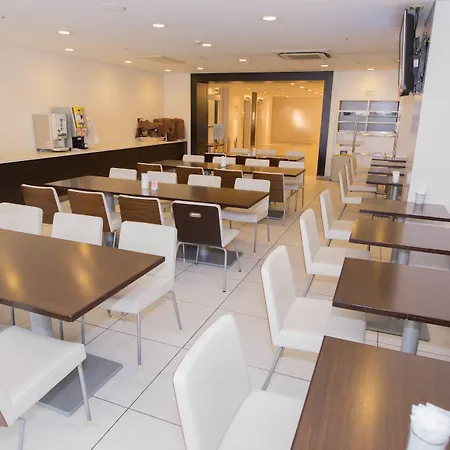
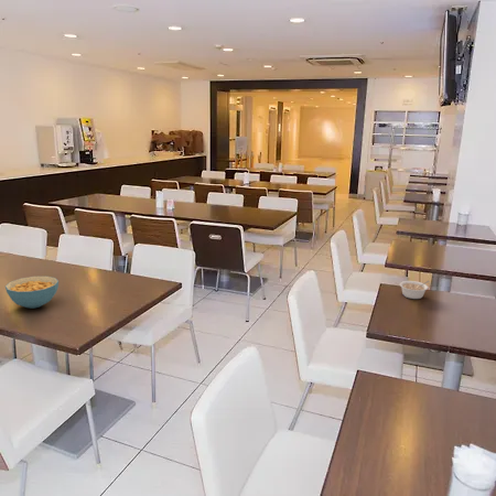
+ legume (413, 289)
+ cereal bowl (33, 294)
